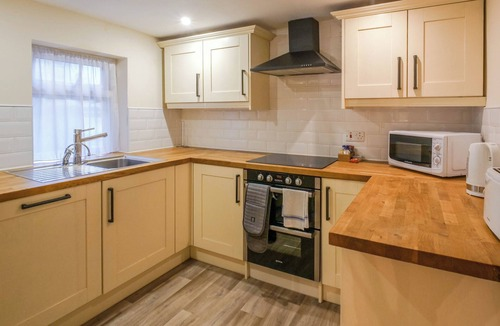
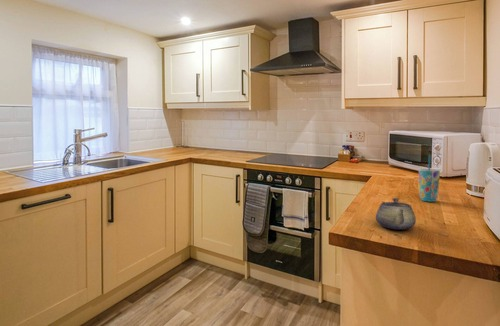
+ cup (429, 177)
+ teapot (395, 213)
